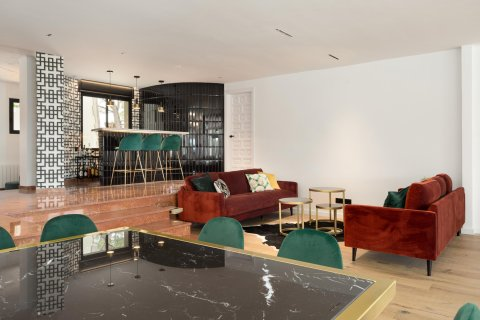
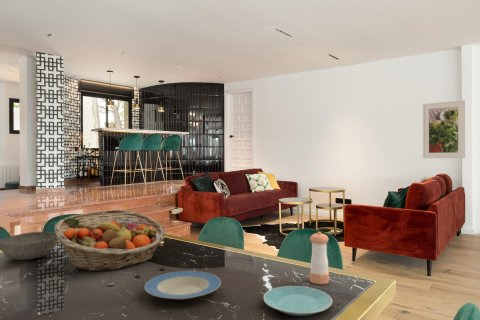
+ plate (183, 287)
+ pepper shaker (319, 256)
+ fruit basket (113, 237)
+ bowl (30, 246)
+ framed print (443, 130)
+ plate (297, 301)
